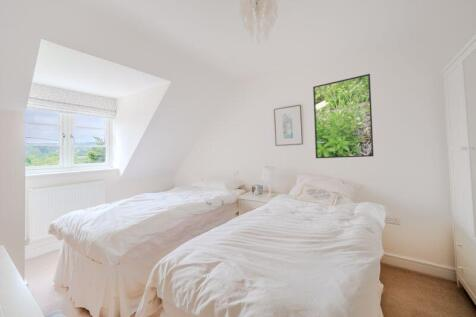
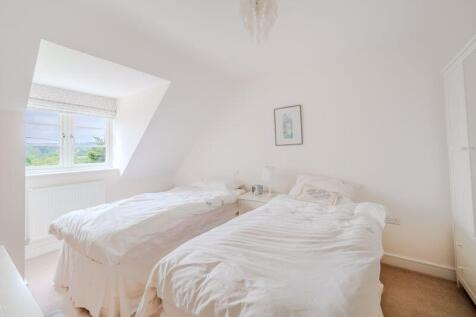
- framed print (341, 118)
